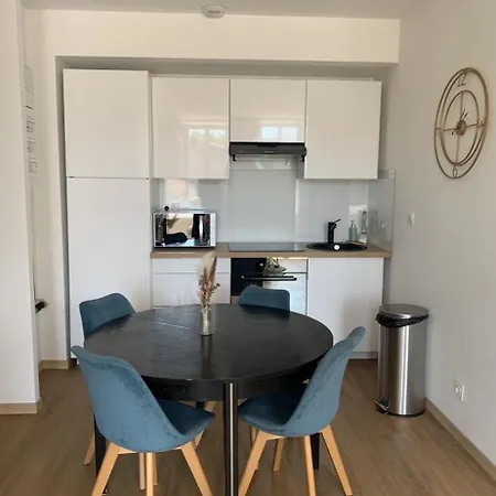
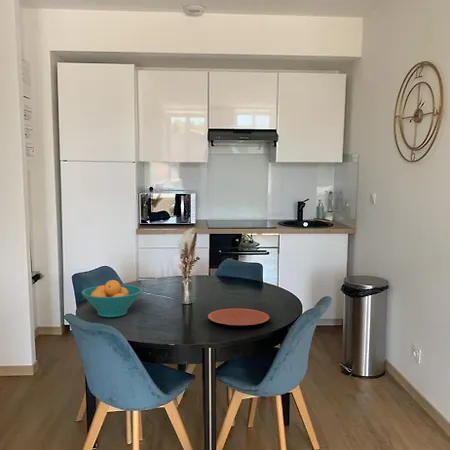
+ plate (238, 318)
+ fruit bowl (112, 297)
